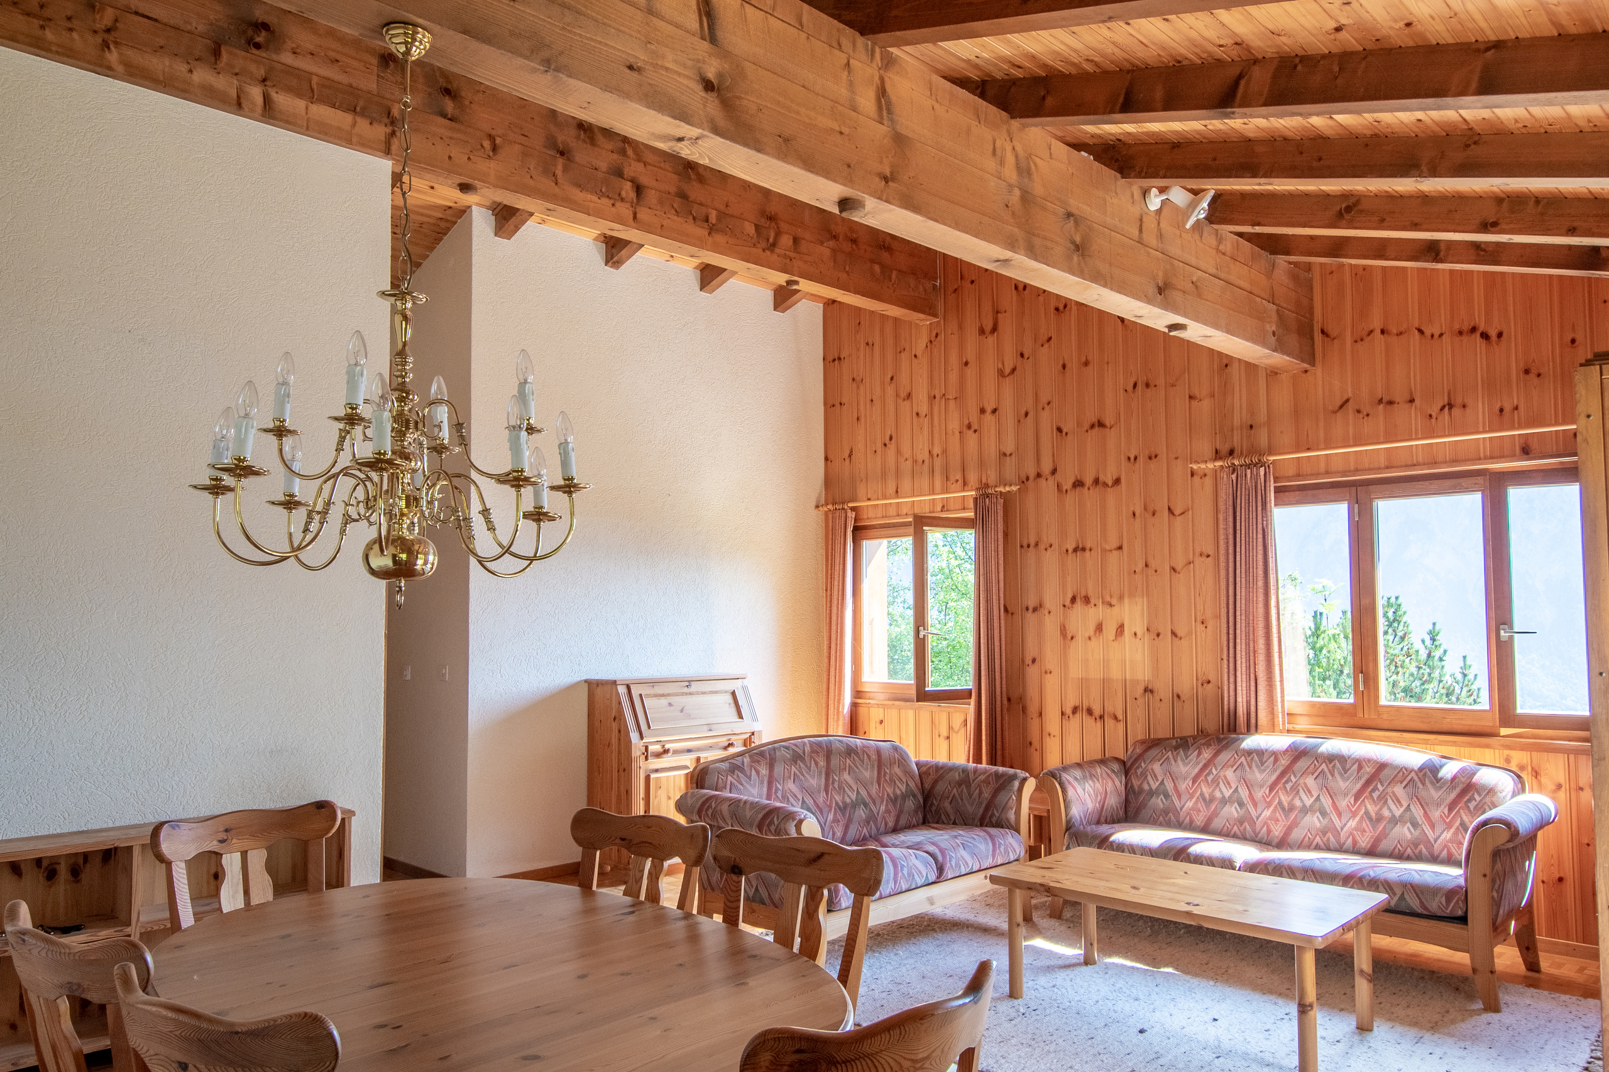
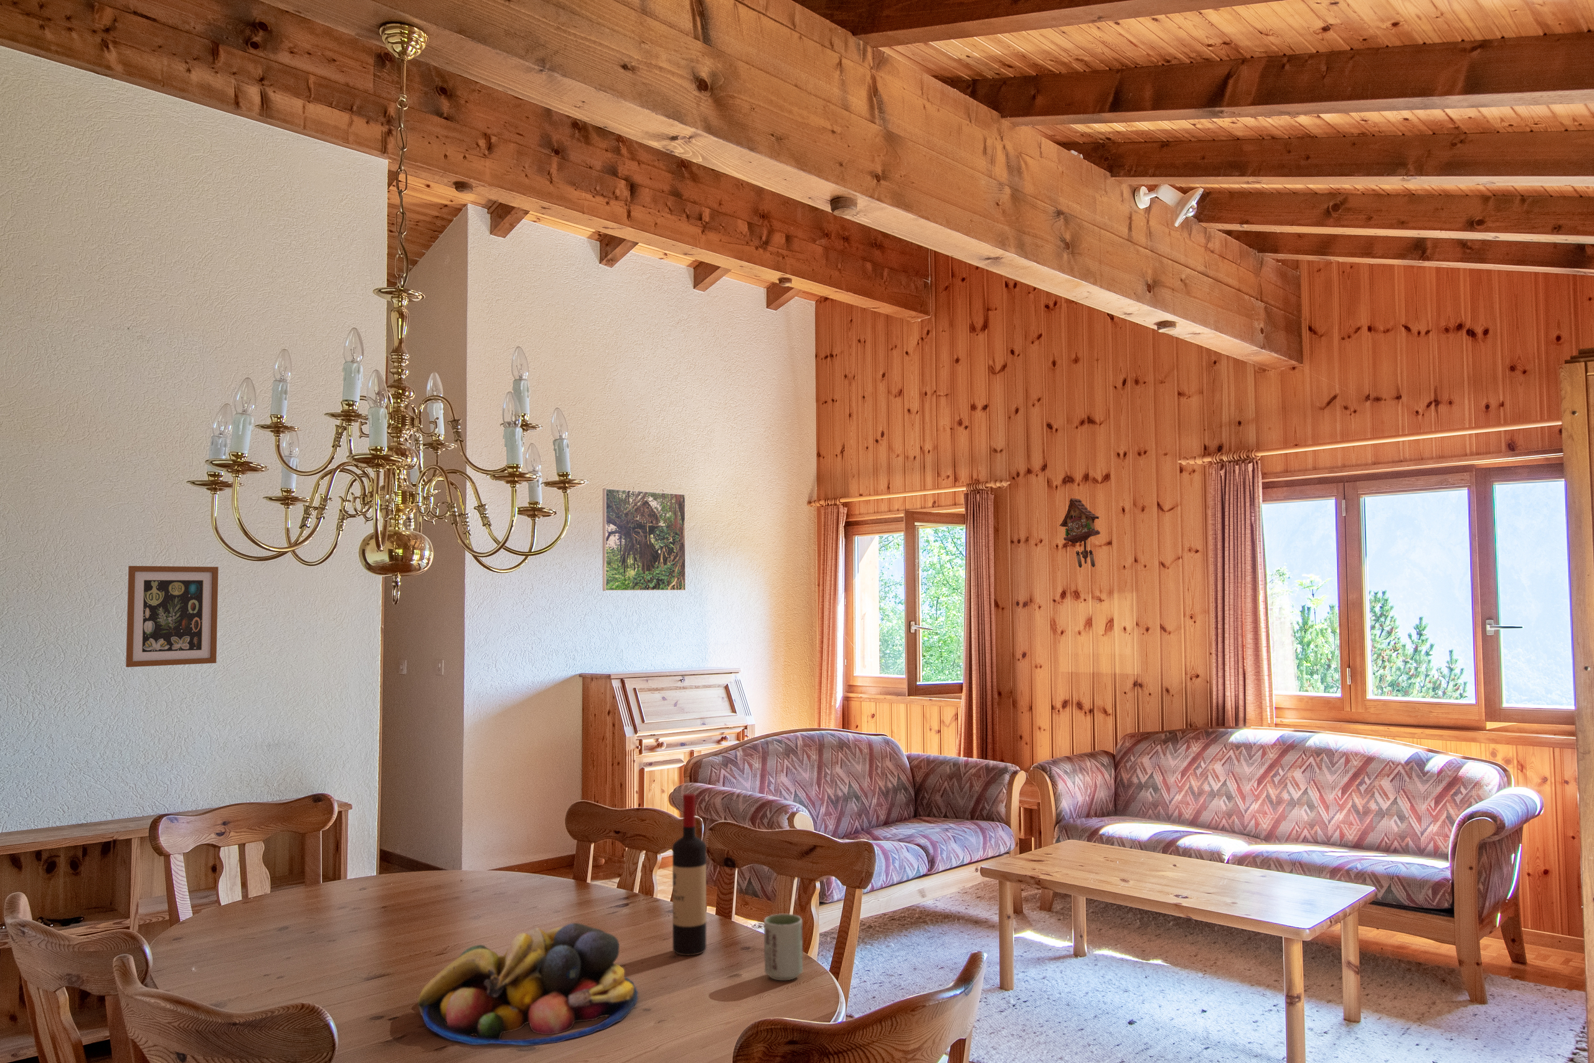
+ cuckoo clock (1079, 533)
+ wine bottle (689, 872)
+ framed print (645, 541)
+ fruit bowl (531, 968)
+ wall art (173, 616)
+ cup (783, 947)
